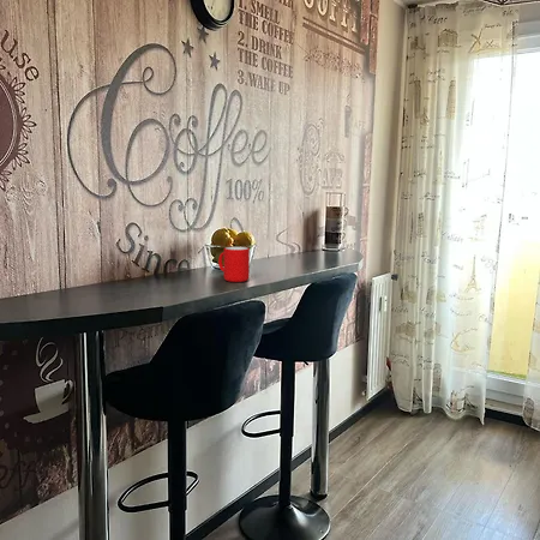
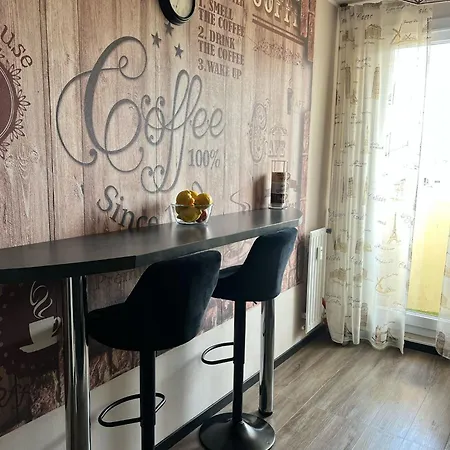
- cup (232, 263)
